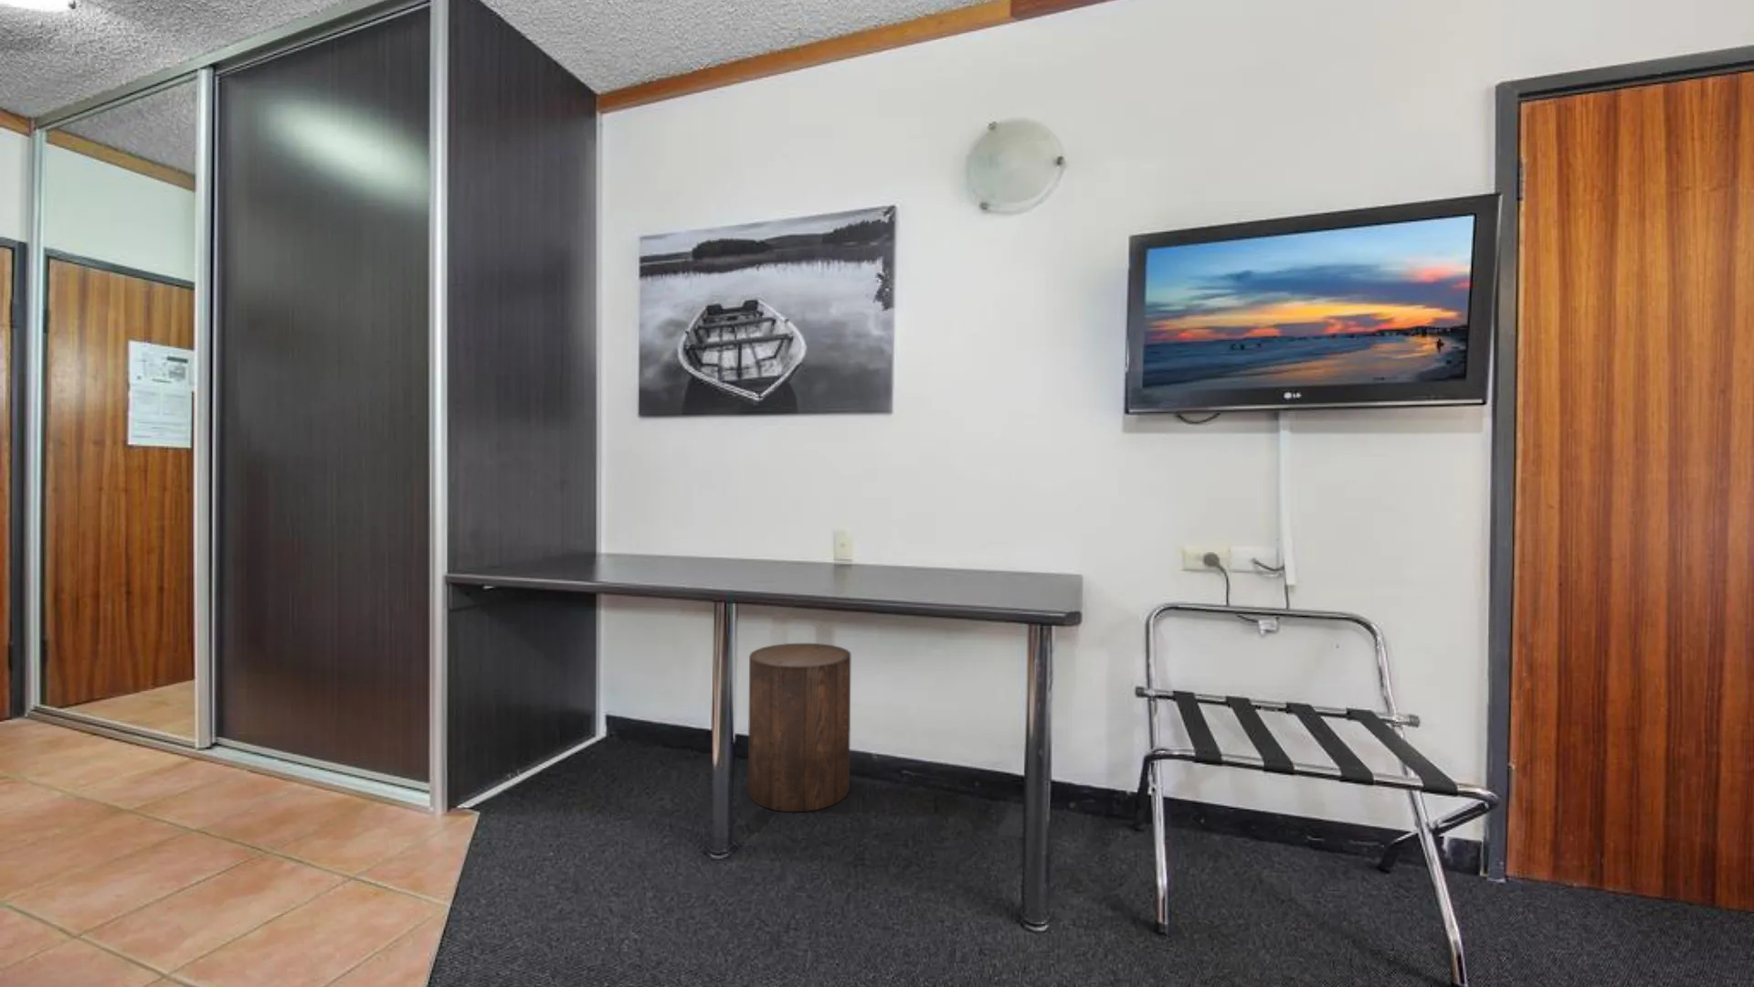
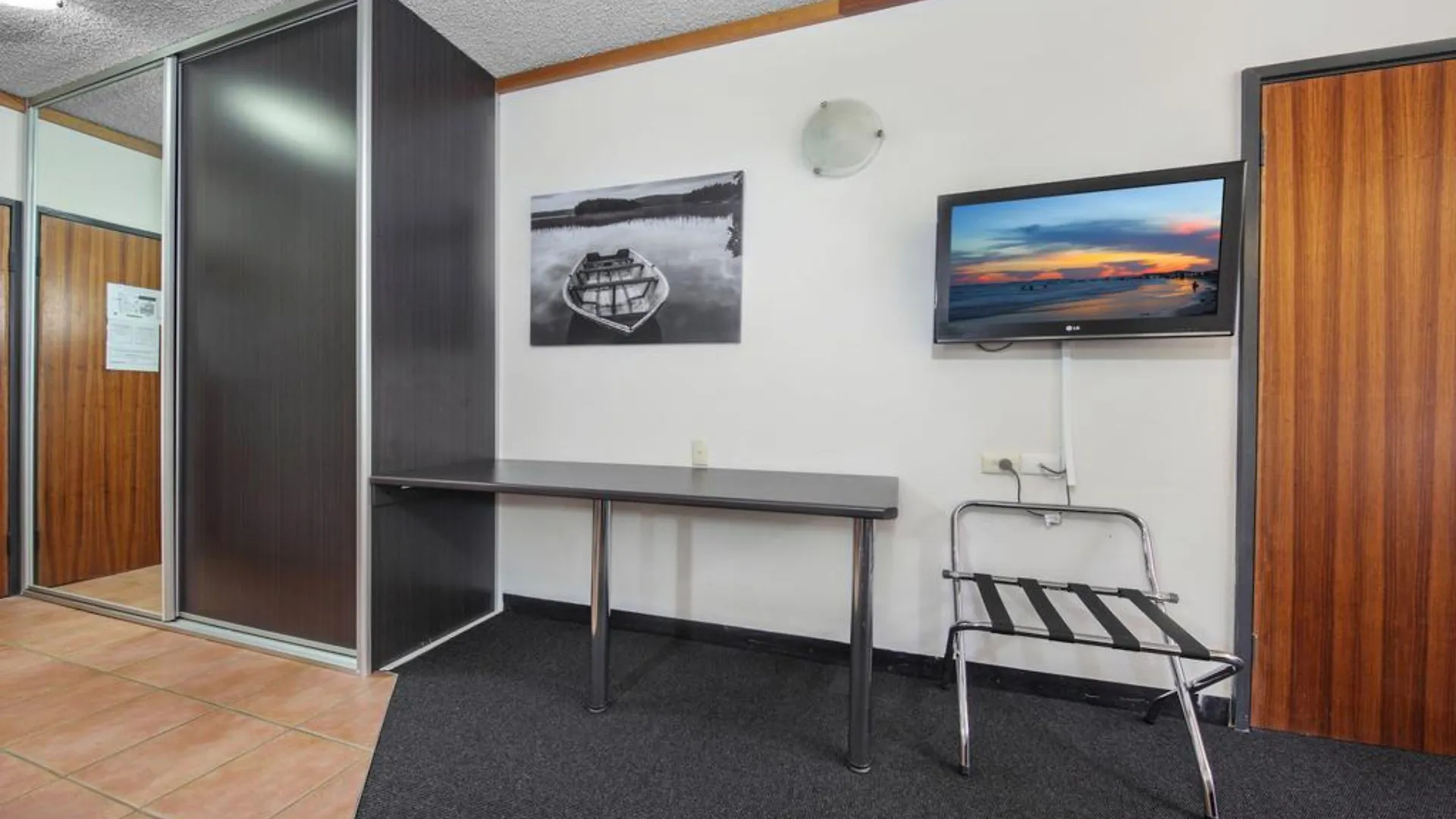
- stool (800, 721)
